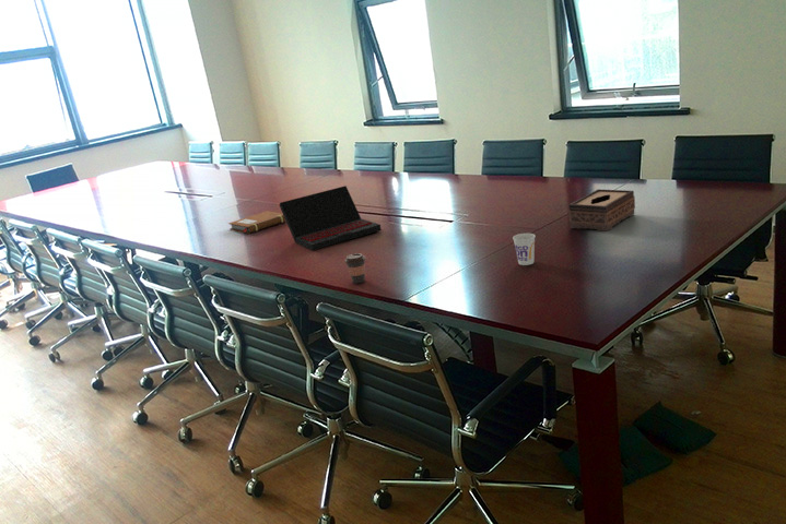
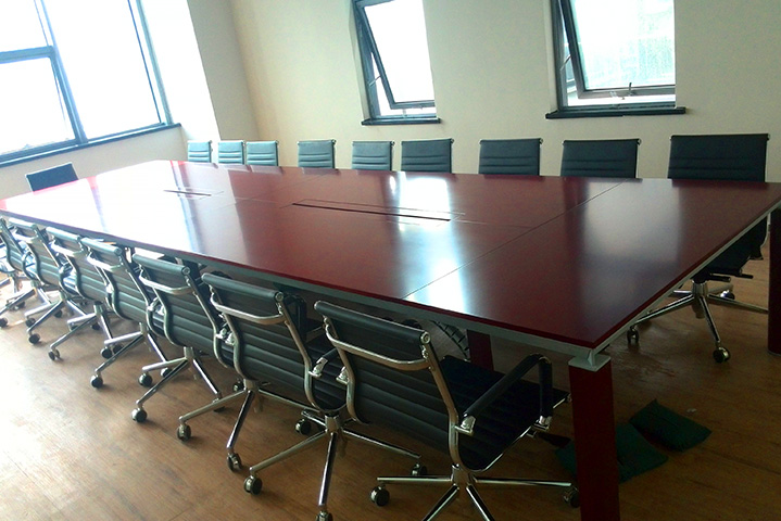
- cup (525, 249)
- tissue box (601, 209)
- notebook (257, 222)
- laptop (329, 215)
- coffee cup (356, 269)
